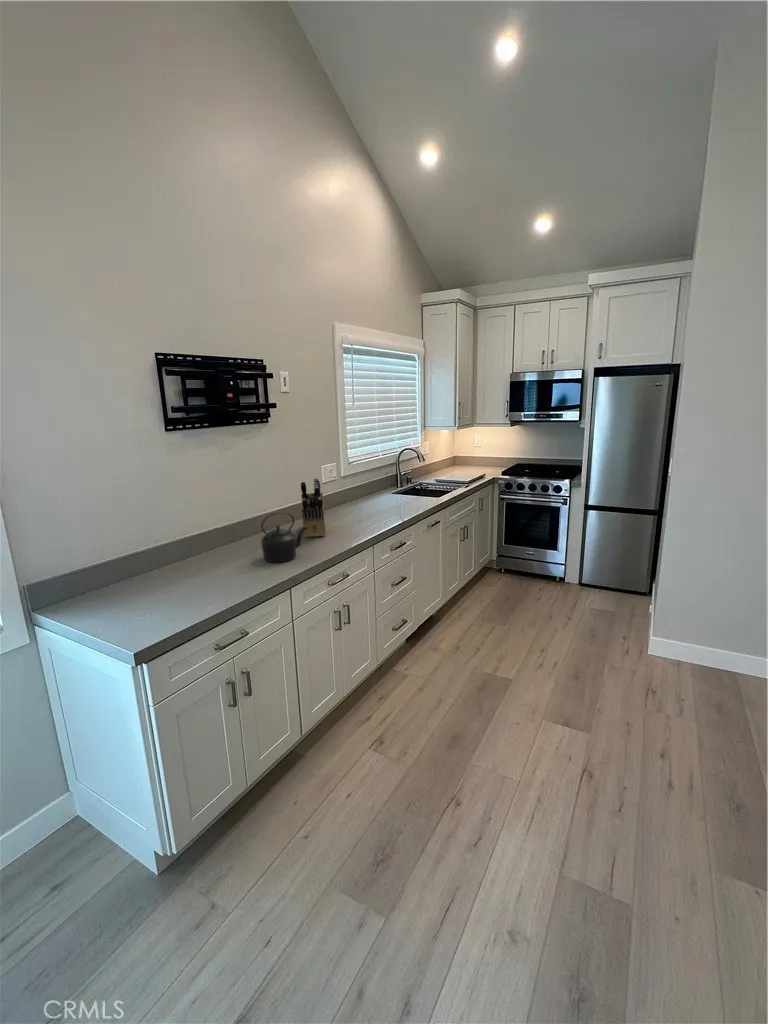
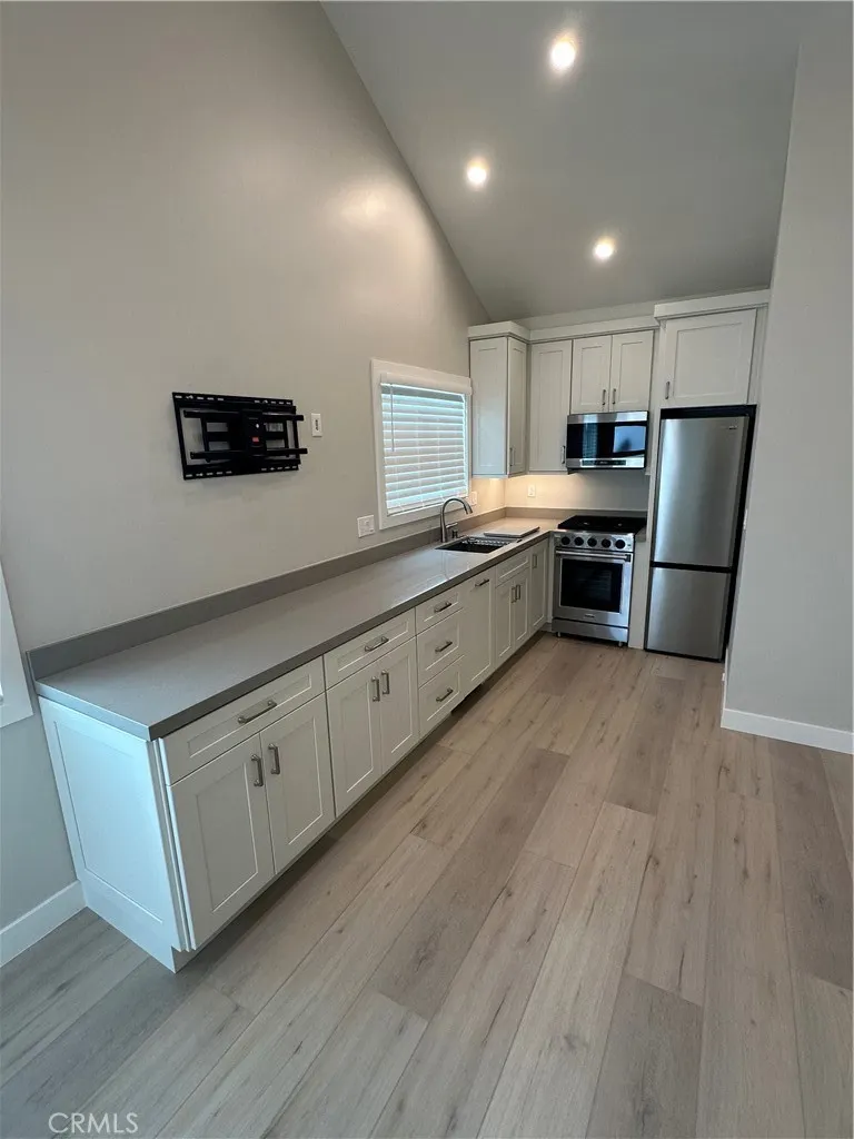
- kettle (286, 533)
- knife block (312, 504)
